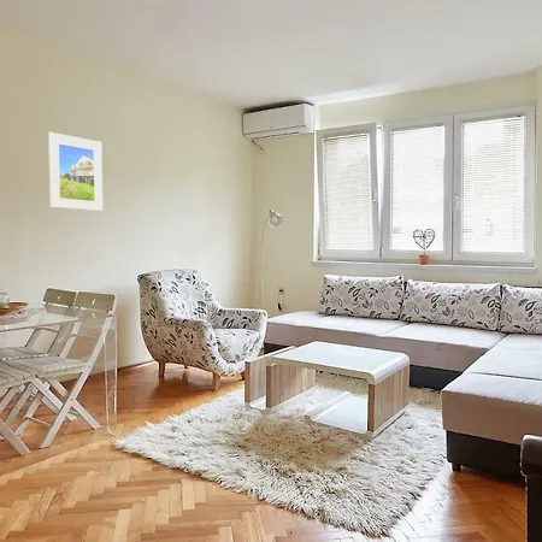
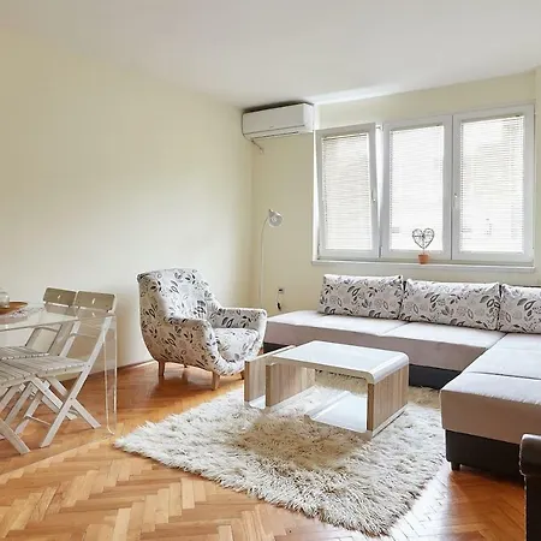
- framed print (76, 172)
